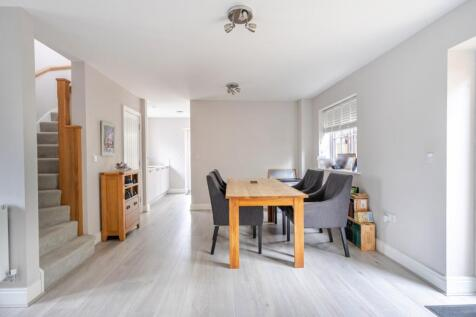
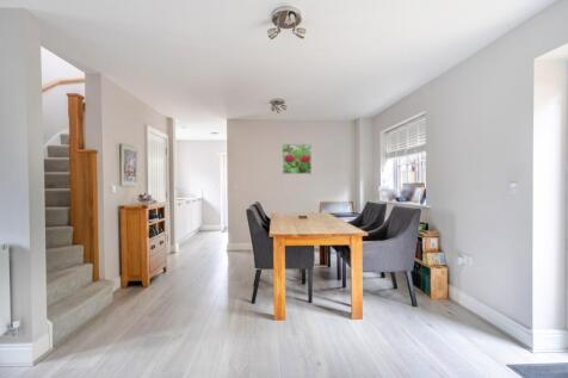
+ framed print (296, 159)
